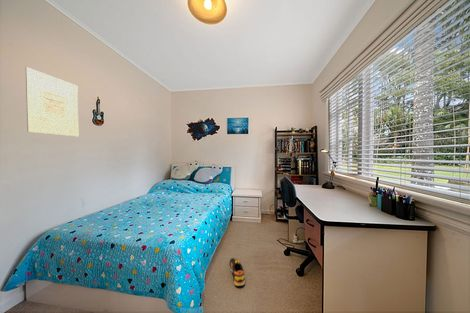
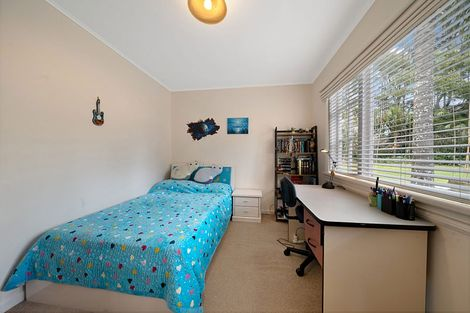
- wall art (55, 106)
- shoe (236, 266)
